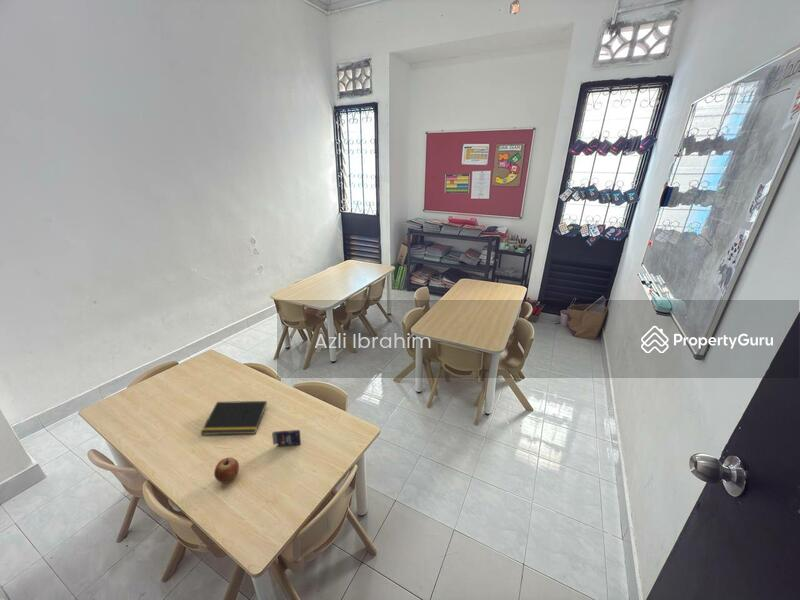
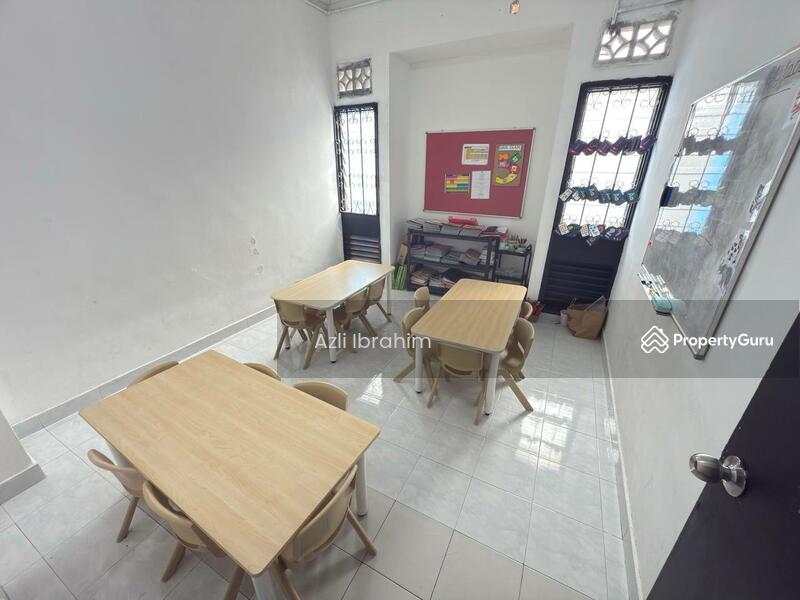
- apple (226, 469)
- crayon box (286, 438)
- notepad (235, 417)
